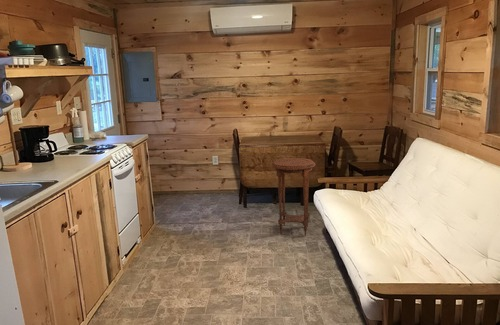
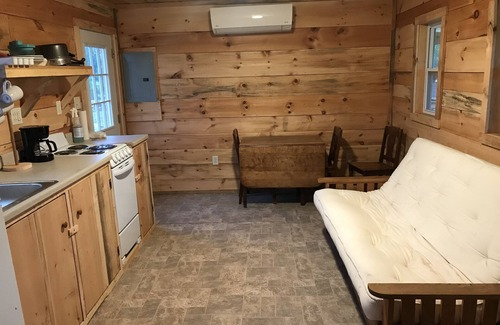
- side table (284, 196)
